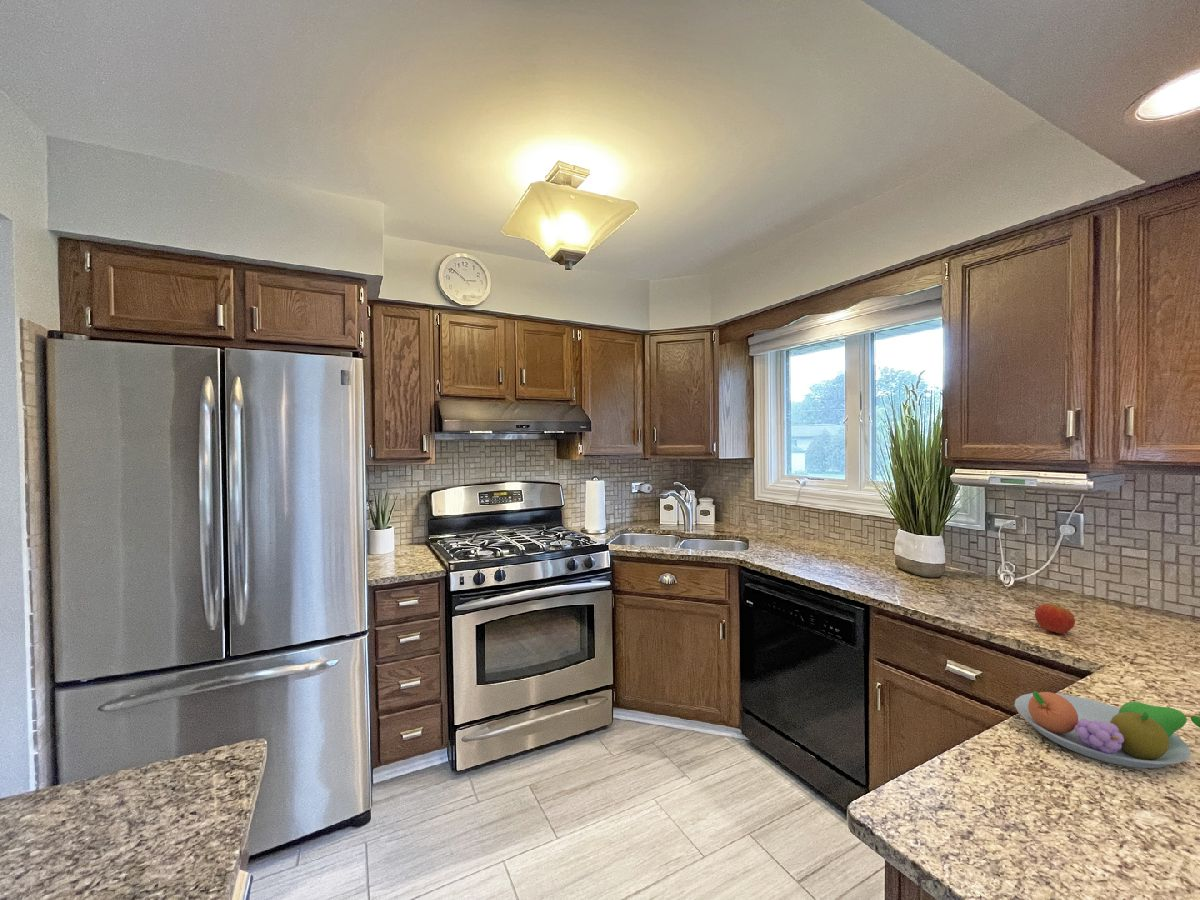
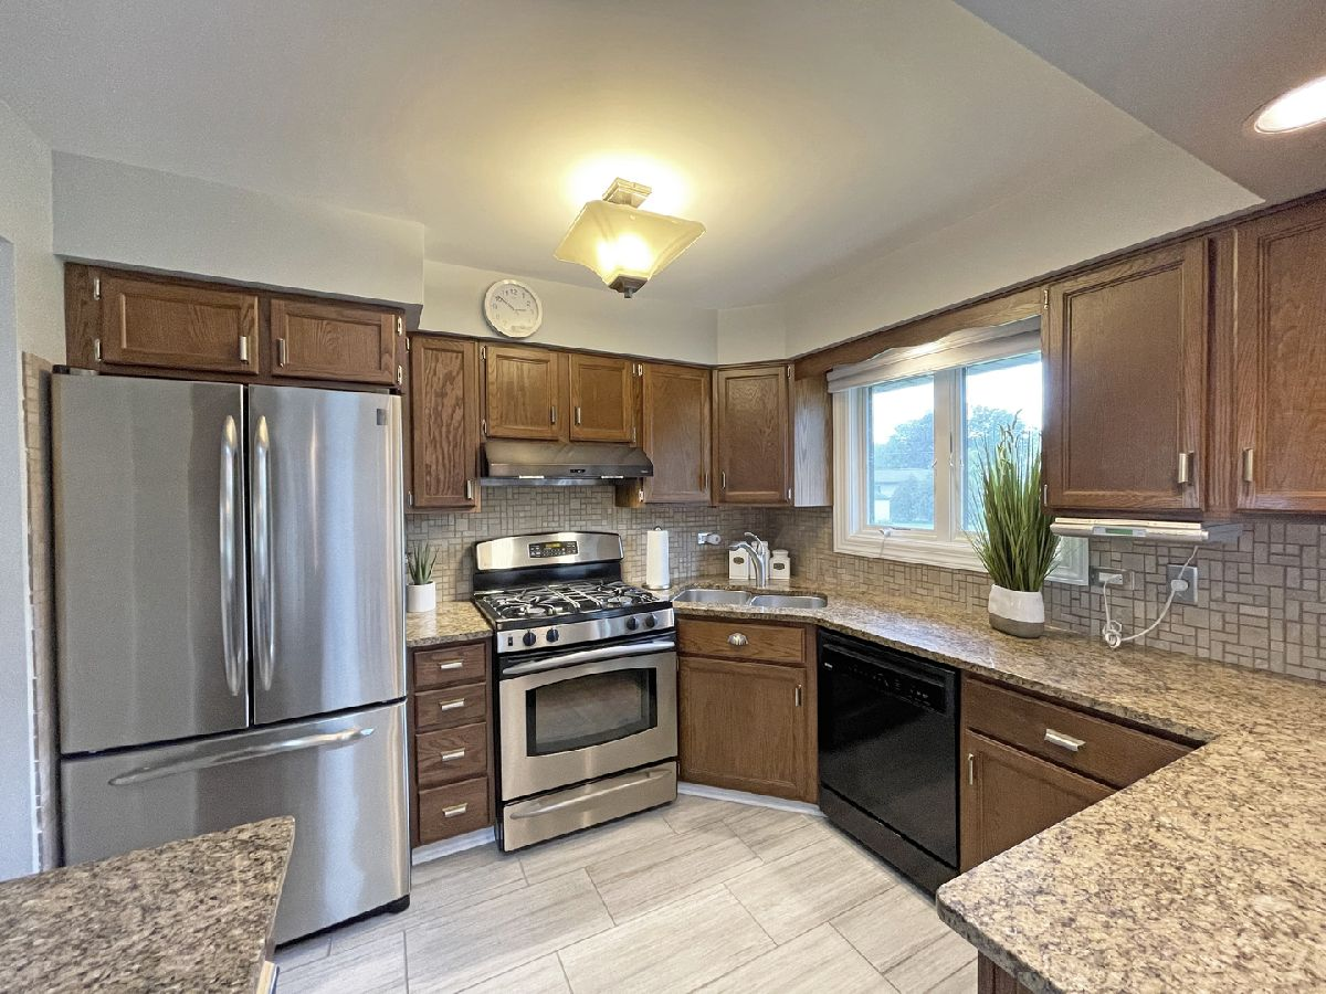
- fruit bowl (1102, 714)
- apple (1054, 617)
